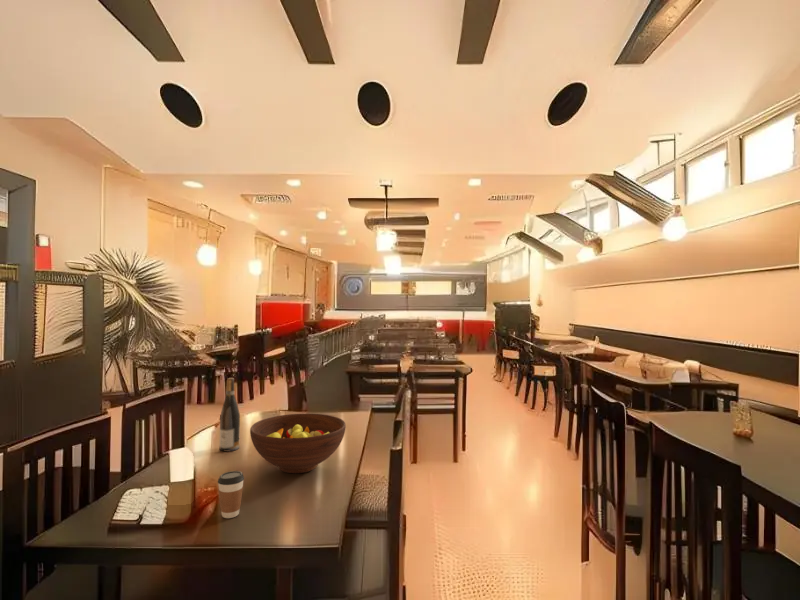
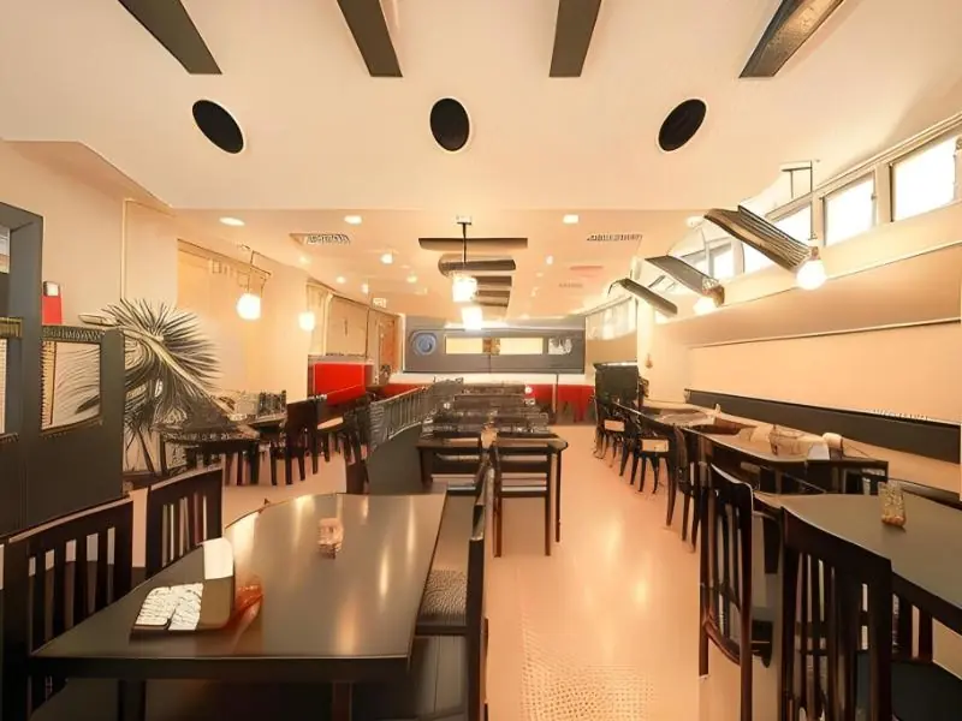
- coffee cup (230, 494)
- wine bottle (230, 413)
- fruit bowl (298, 446)
